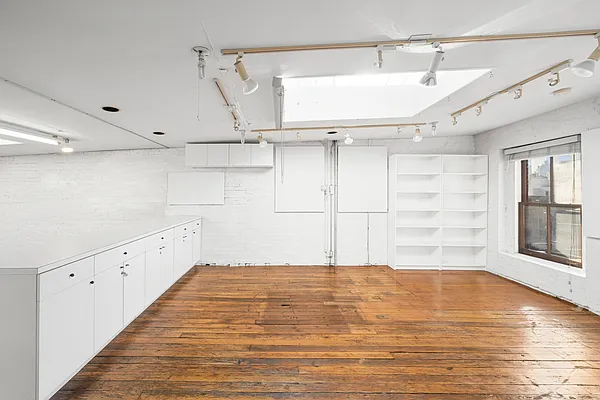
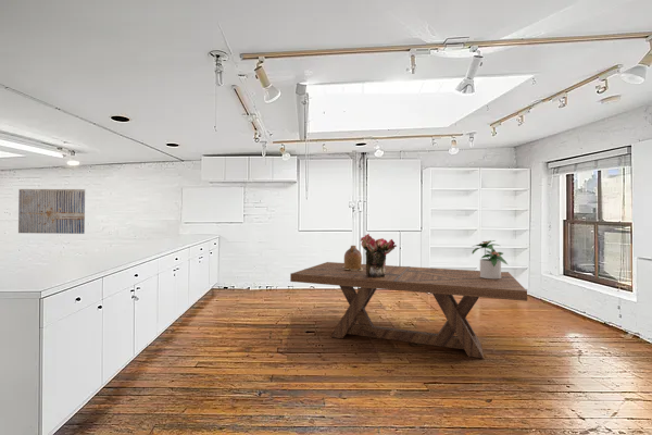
+ potted plant (487, 257)
+ bouquet (377, 253)
+ wall art (51, 211)
+ ceramic jug (353, 257)
+ dining table (403, 290)
